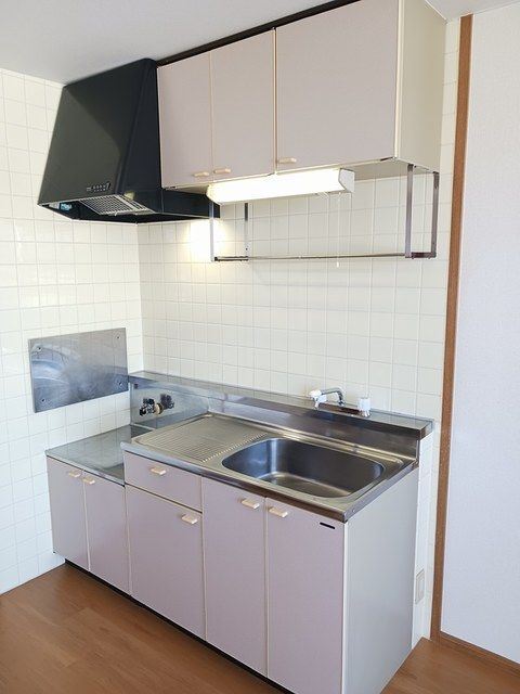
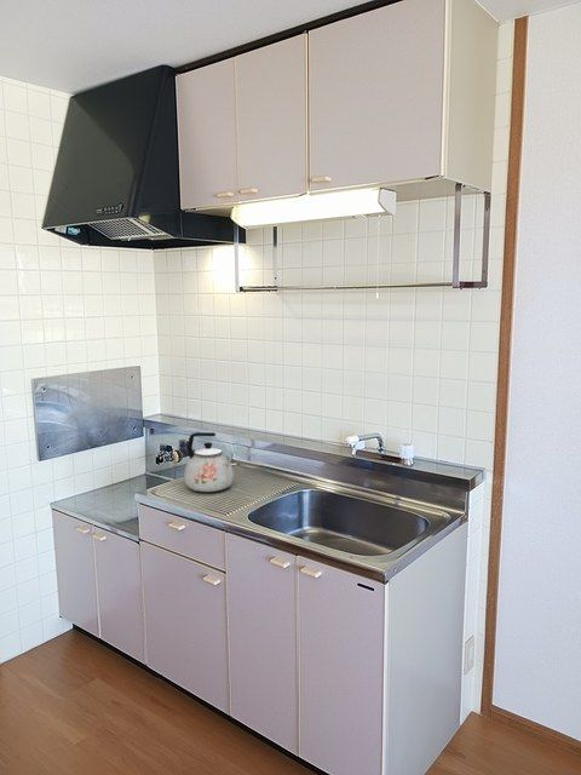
+ kettle (208, 460)
